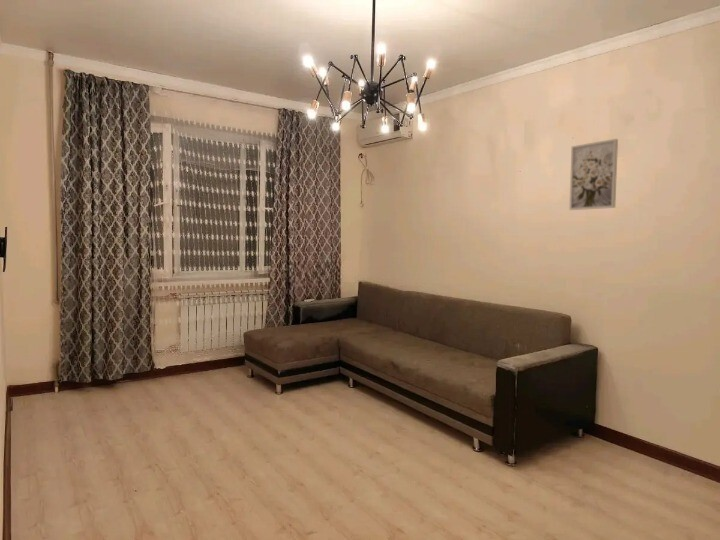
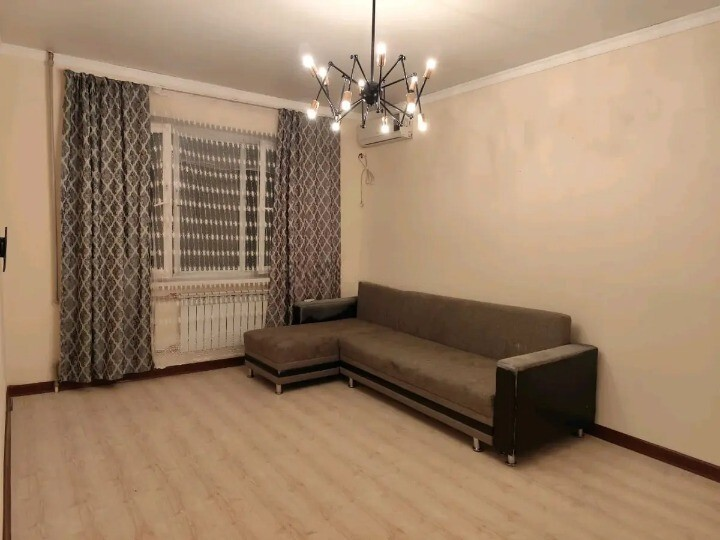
- wall art (592, 176)
